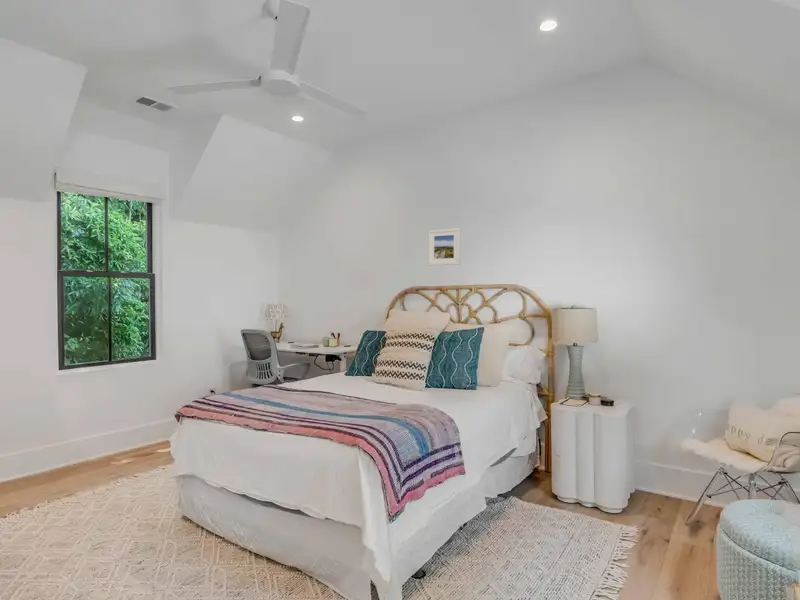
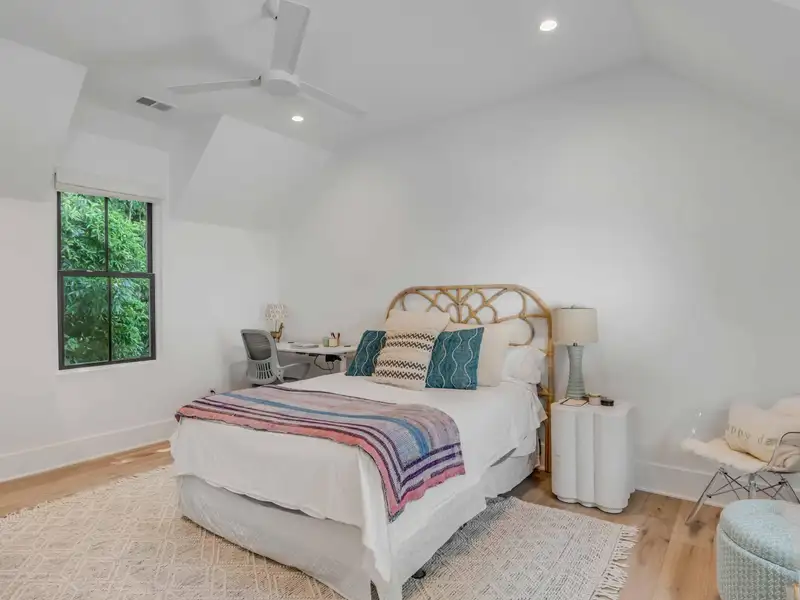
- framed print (444, 247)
